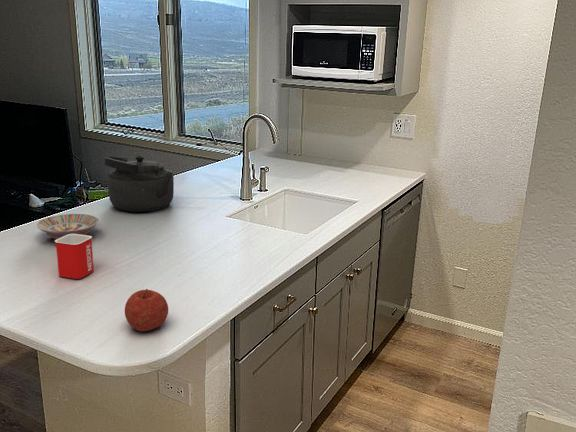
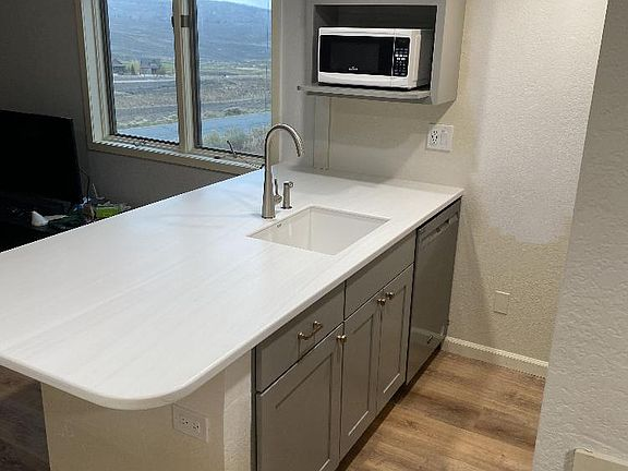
- fruit (146, 307)
- kettle (141, 181)
- bowl (68, 229)
- mug (79, 254)
